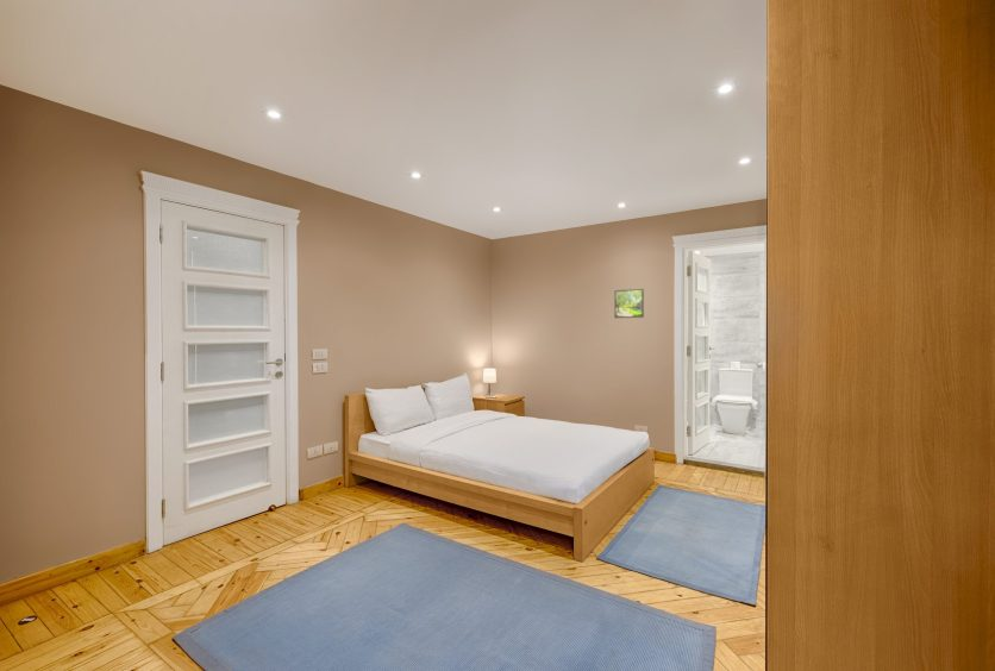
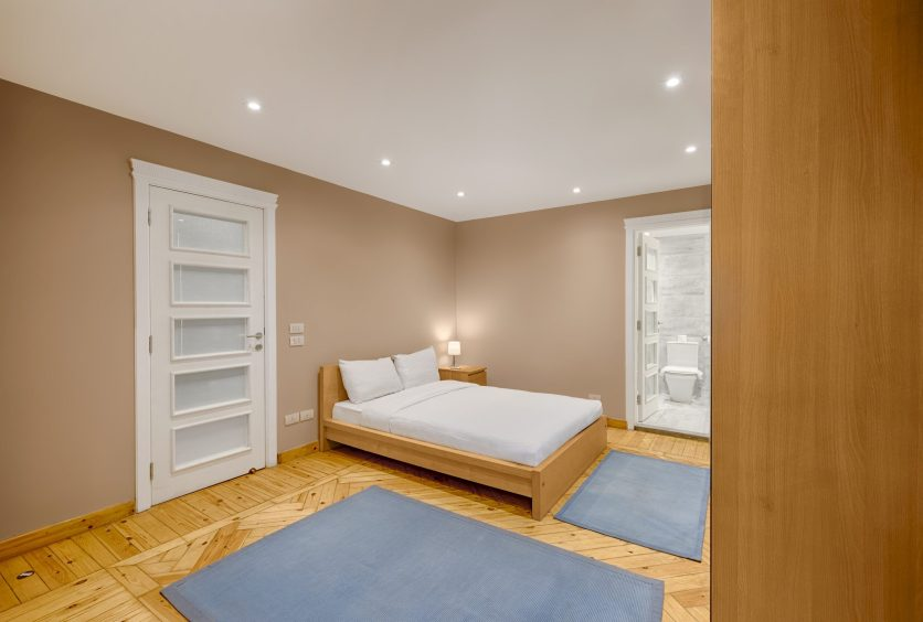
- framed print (628, 303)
